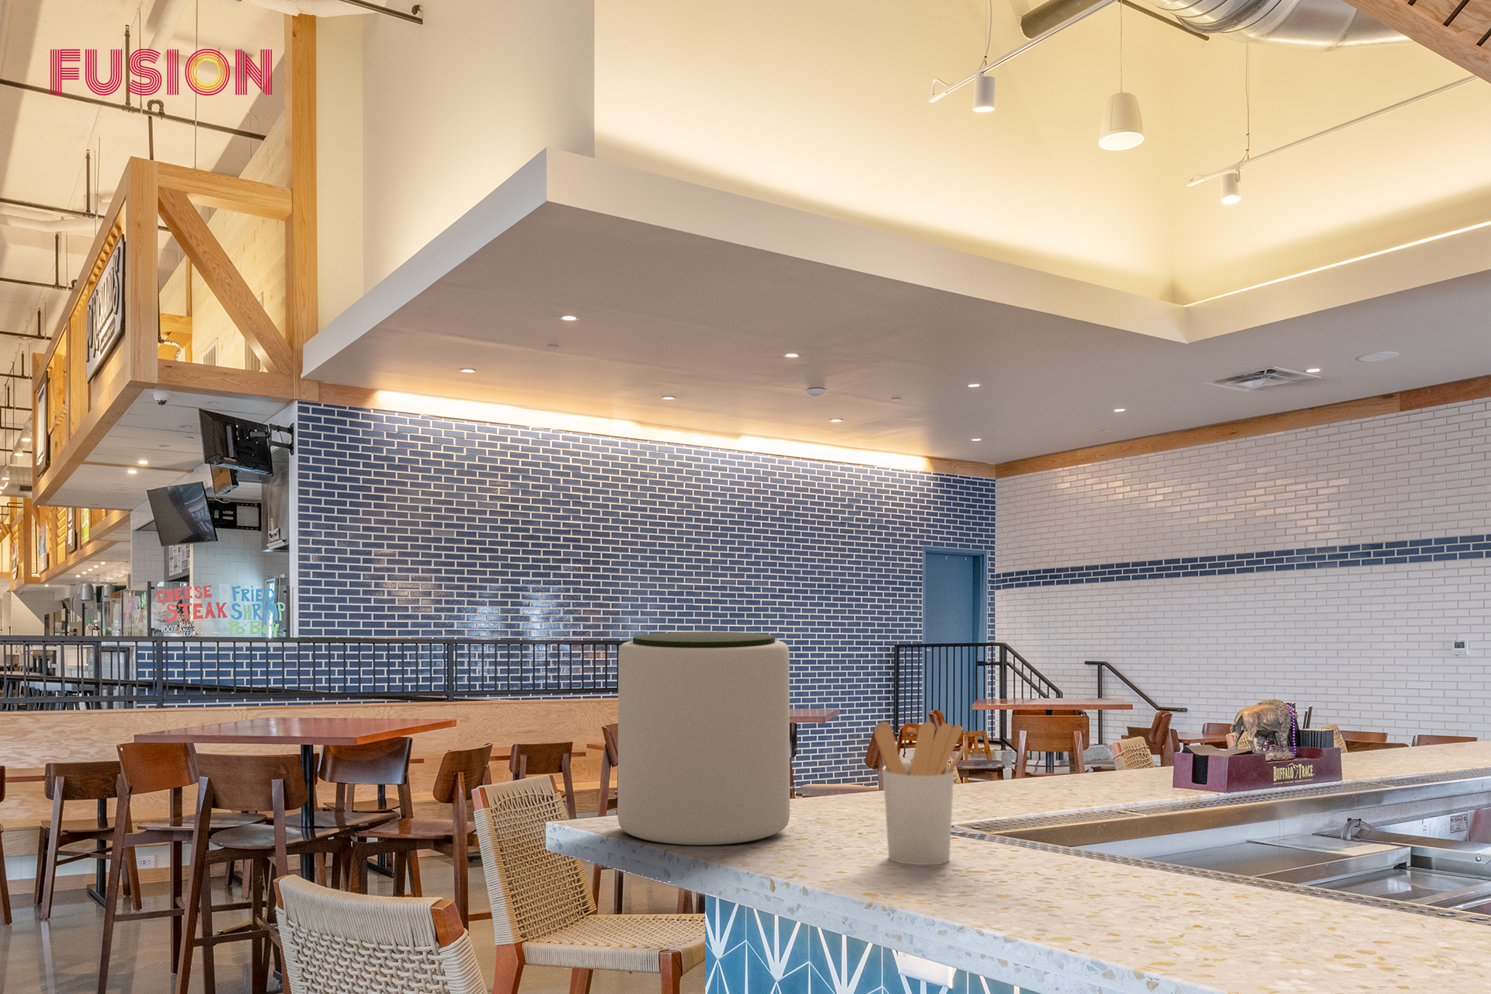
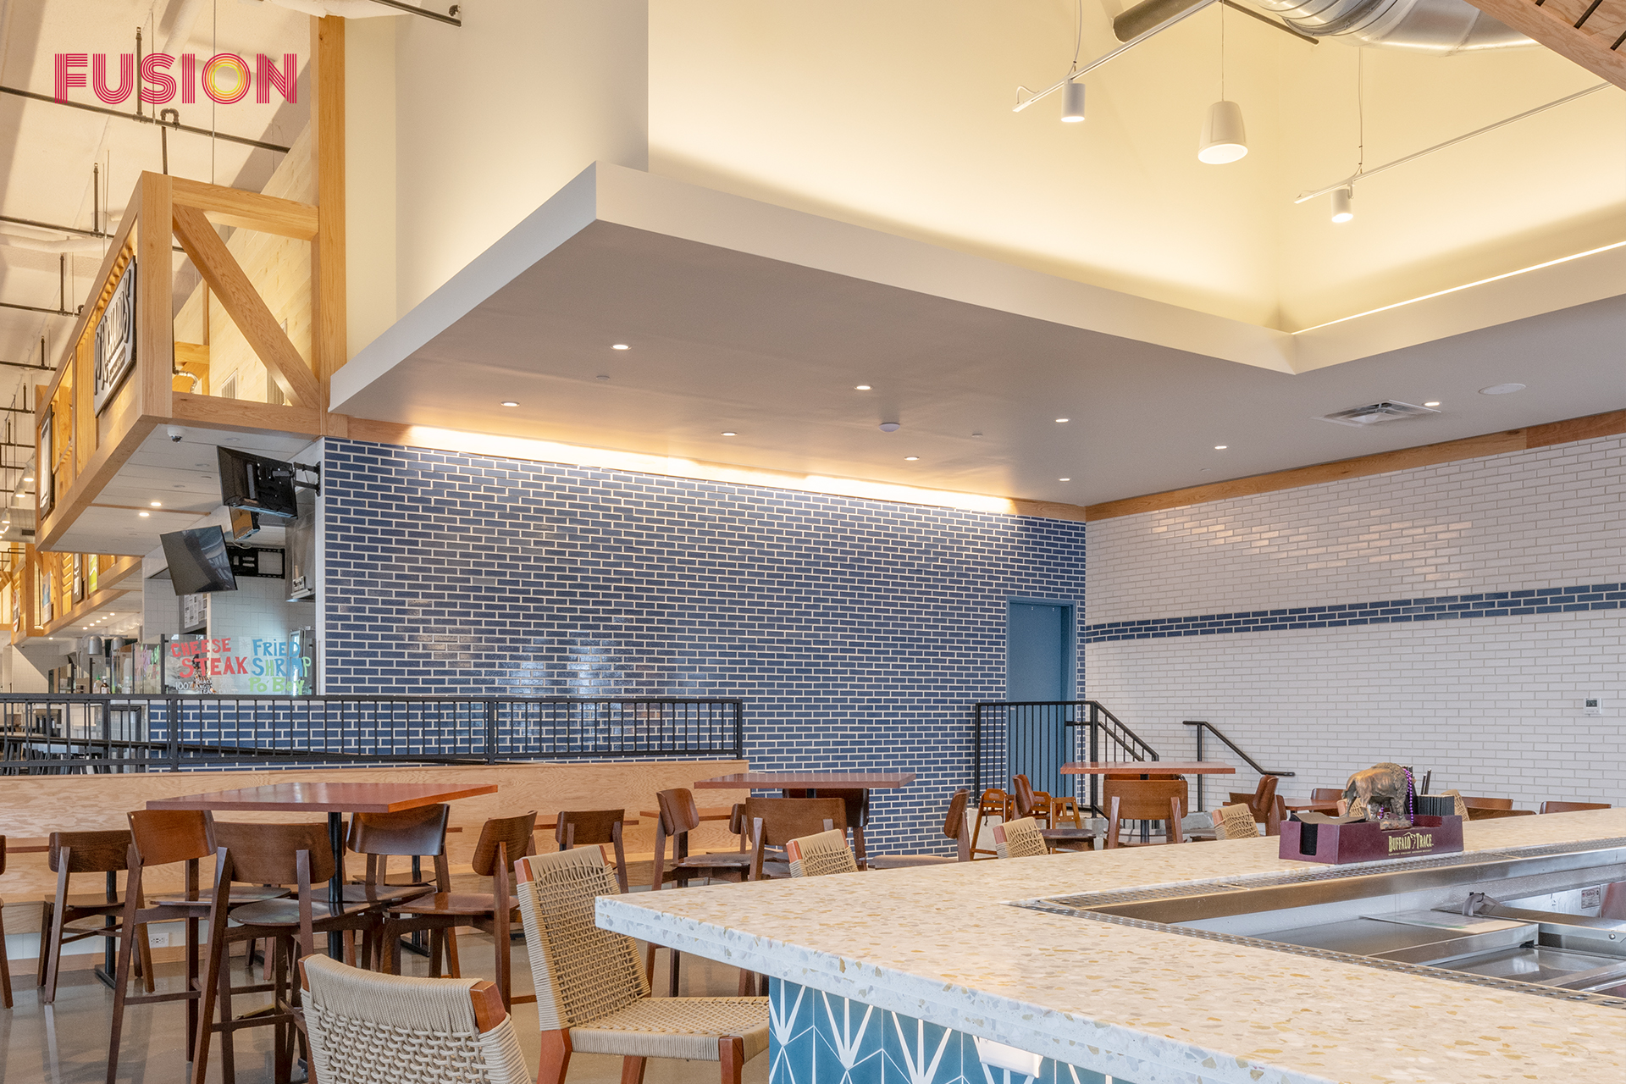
- utensil holder (925, 788)
- plant pot (703, 733)
